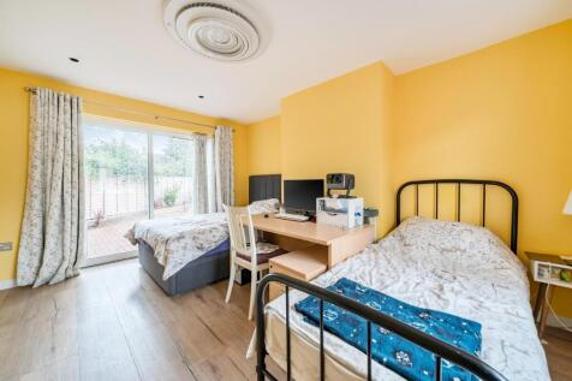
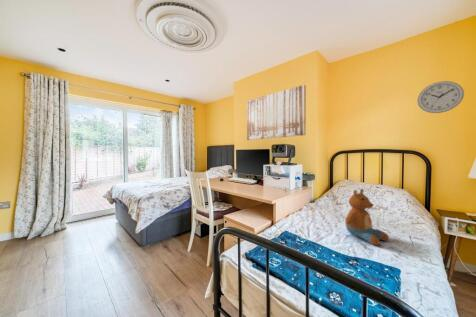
+ stuffed toy (365, 214)
+ wall clock (439, 97)
+ wall art (272, 115)
